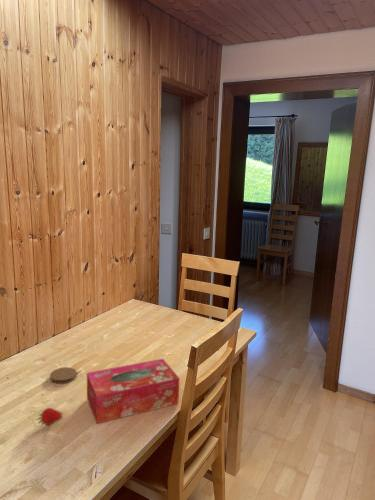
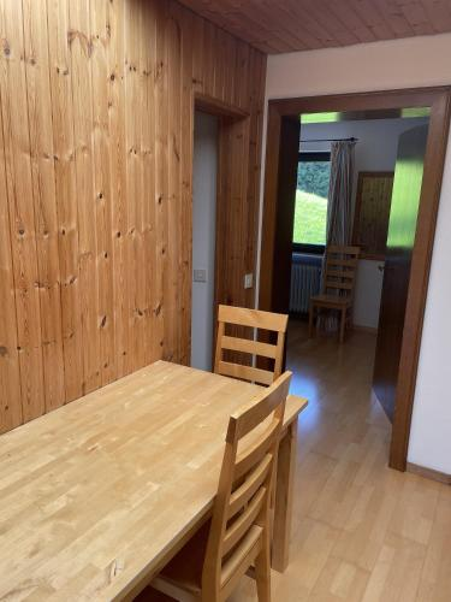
- tissue box (132, 388)
- coaster (63, 375)
- fruit (50, 416)
